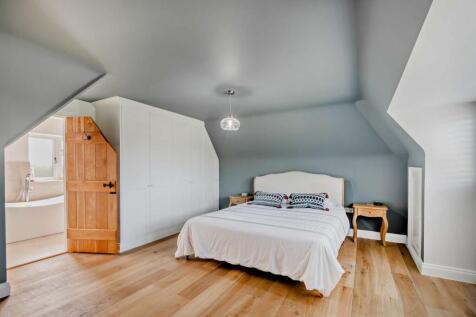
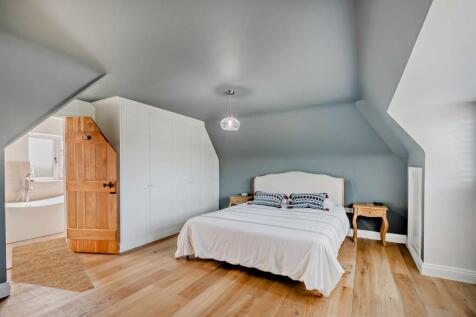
+ rug (46, 263)
